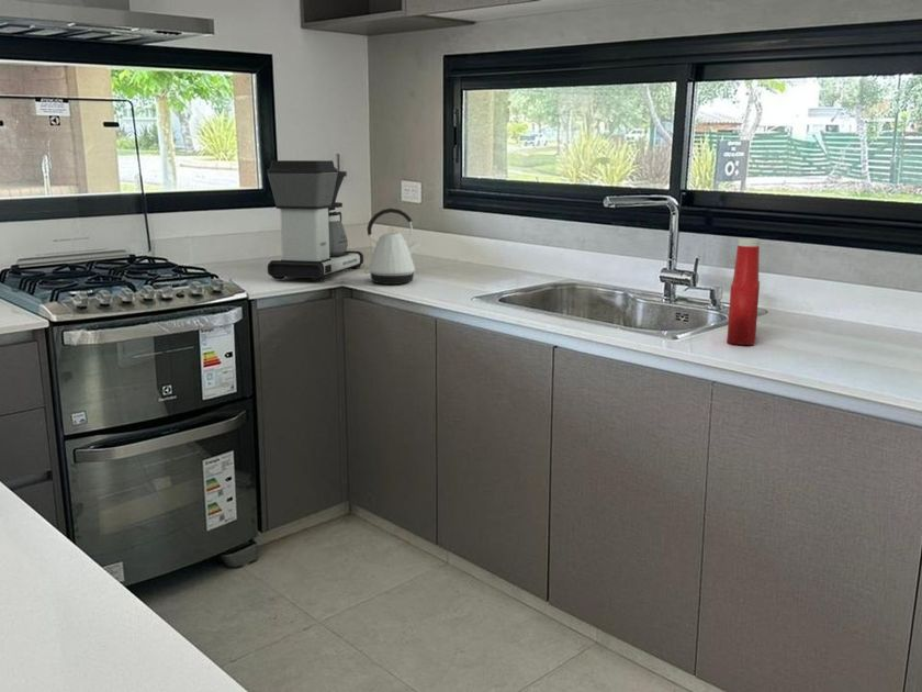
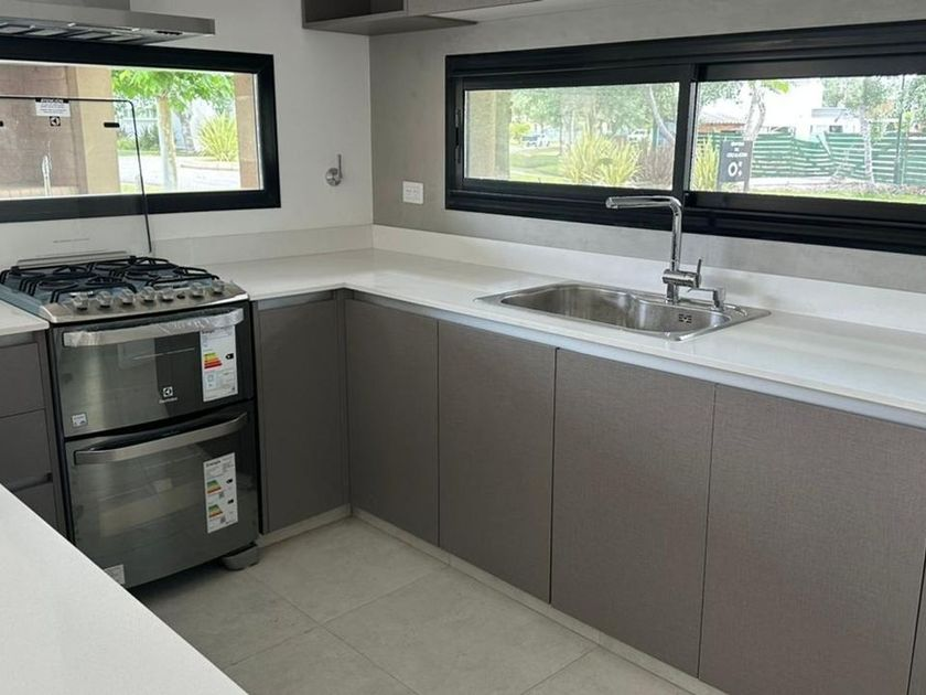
- kettle (393, 245)
- soap bottle (744, 289)
- coffee maker (316, 217)
